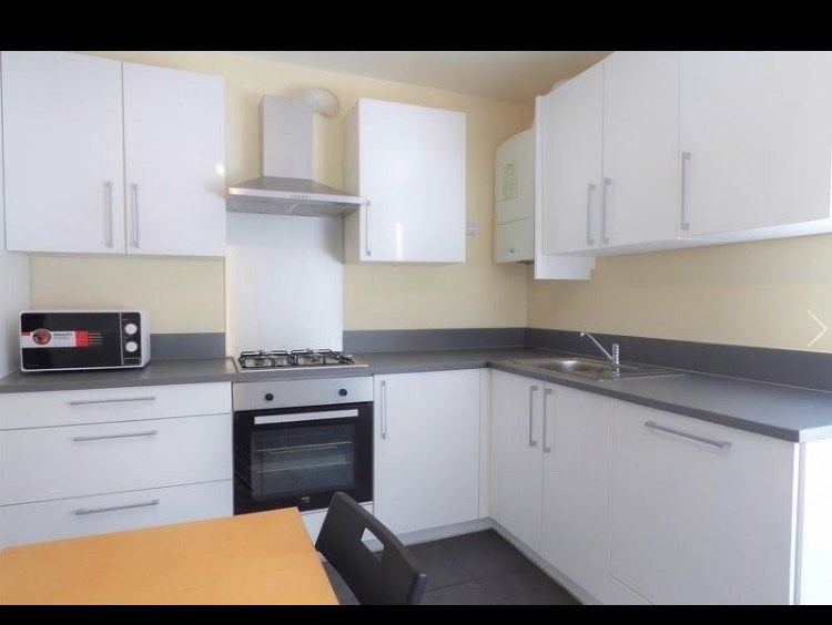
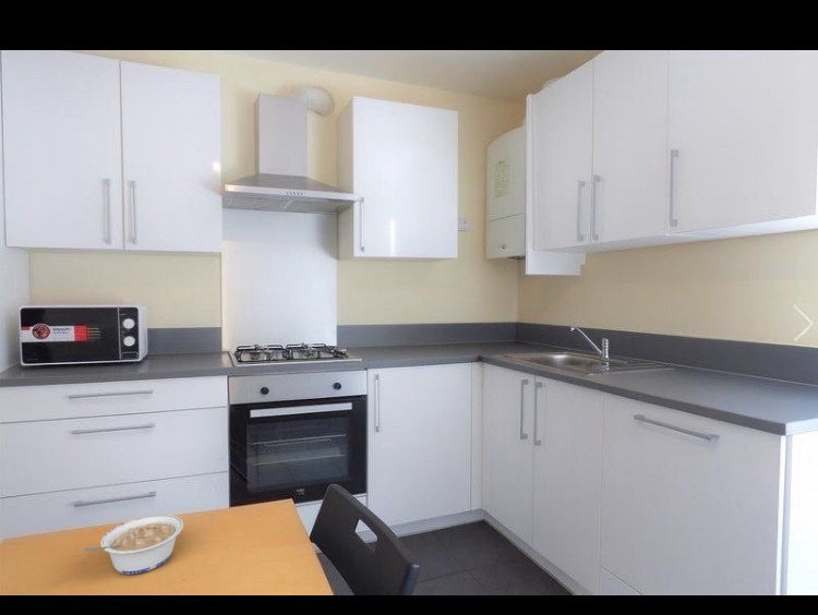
+ legume (142, 544)
